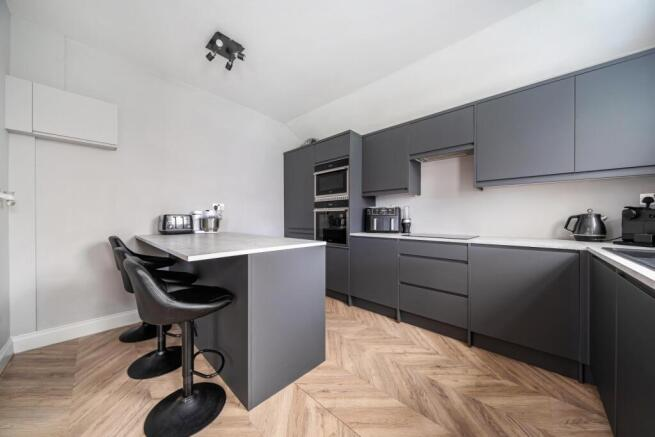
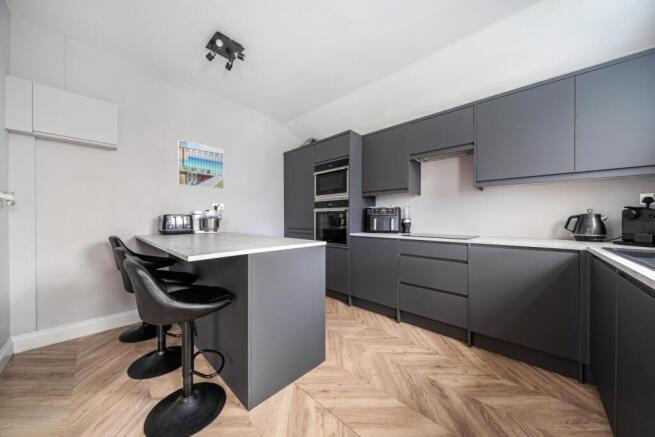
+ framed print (202, 166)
